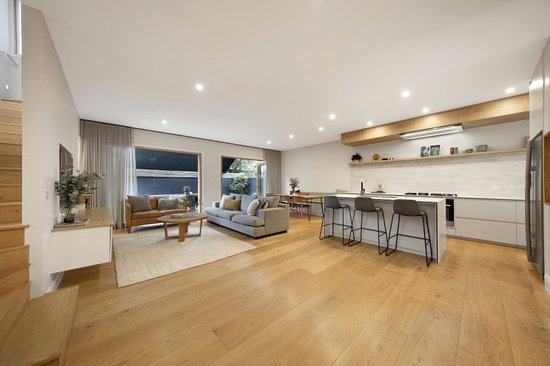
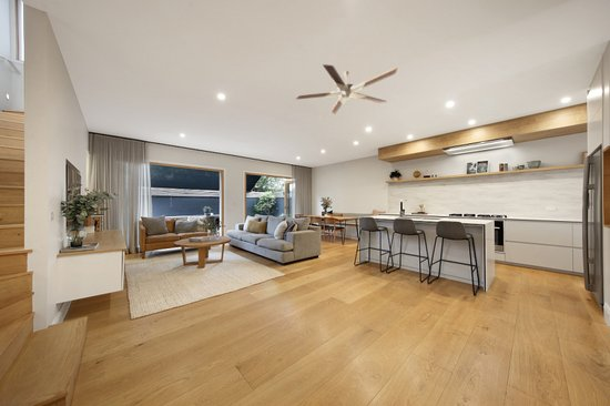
+ ceiling fan (342, 85)
